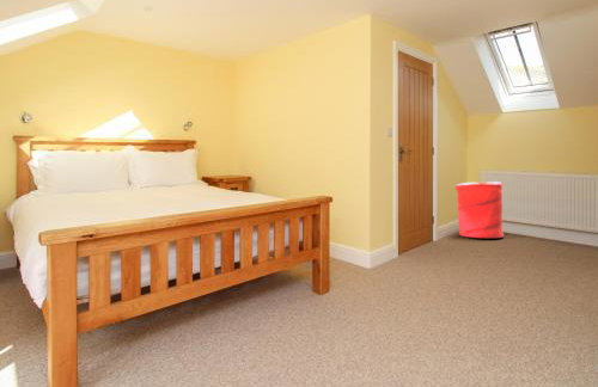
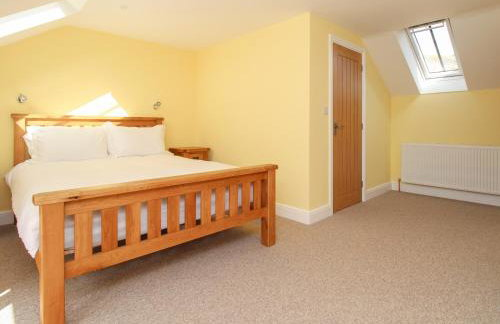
- laundry hamper (478, 208)
